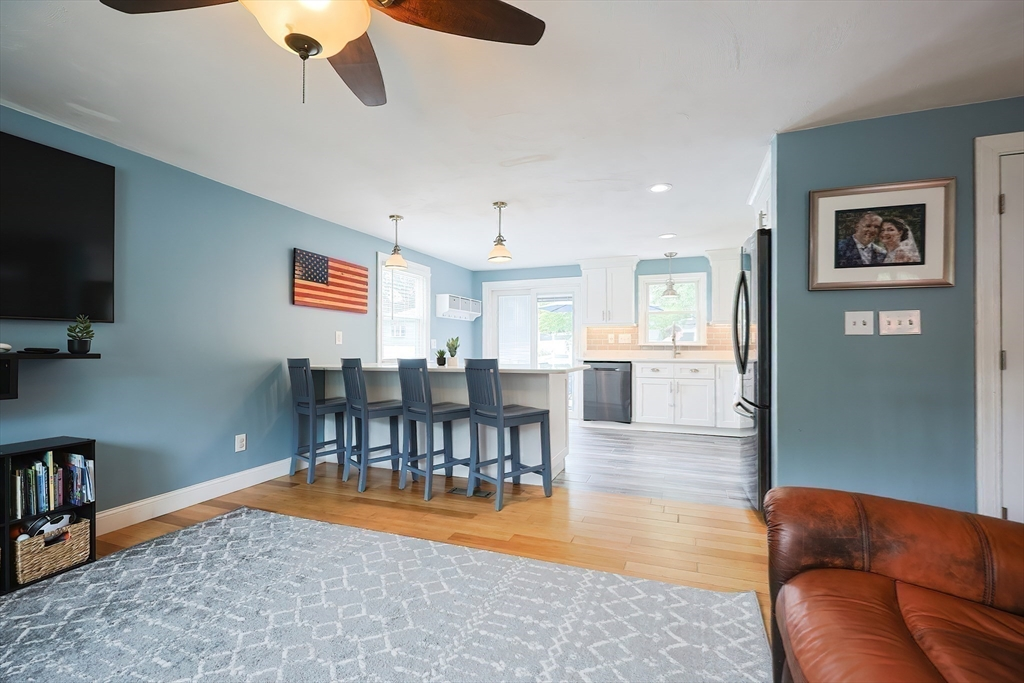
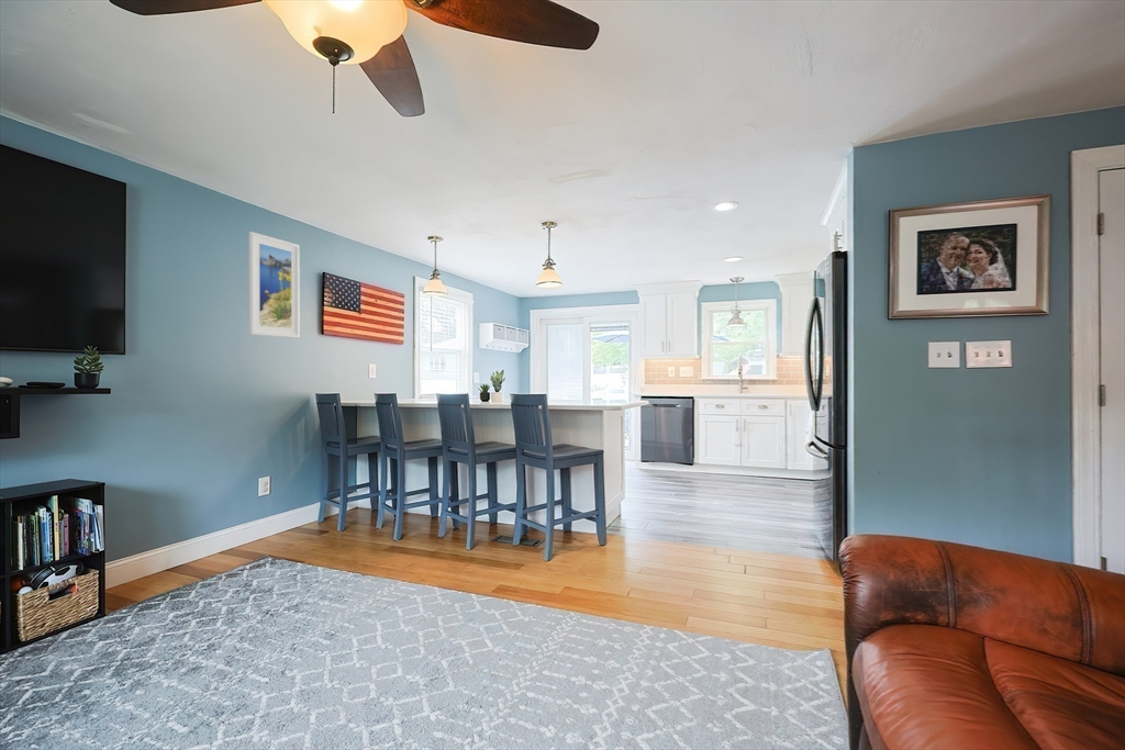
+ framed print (275, 287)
